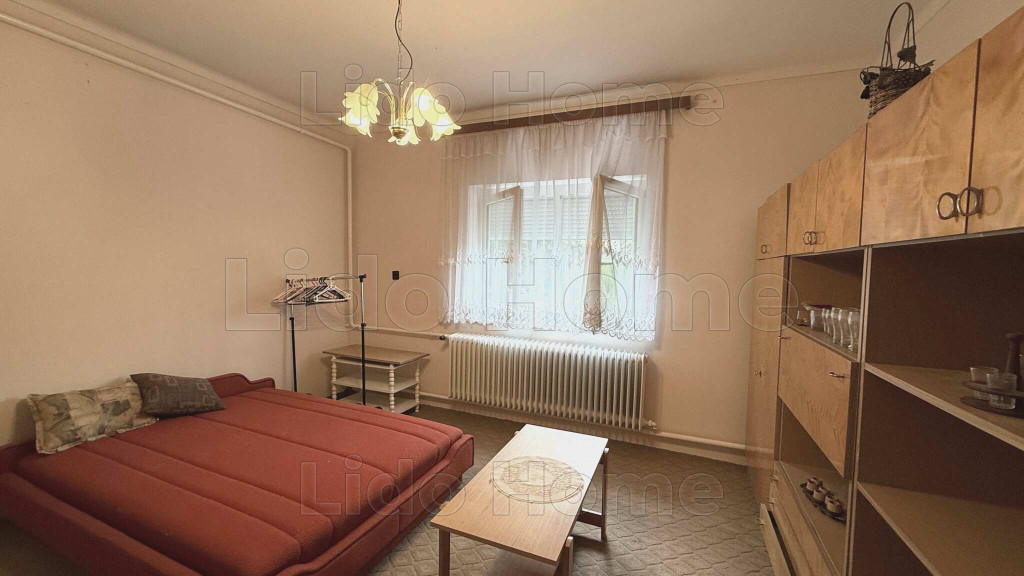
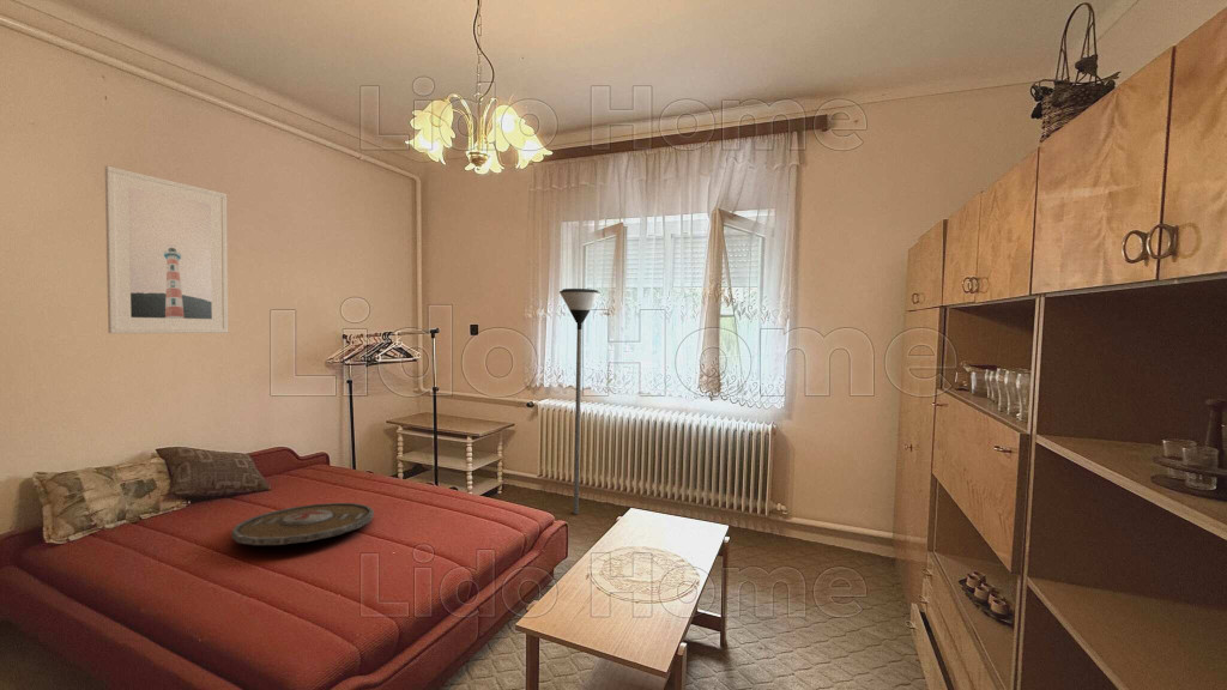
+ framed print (171, 258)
+ serving tray (307, 521)
+ floor lamp (578, 401)
